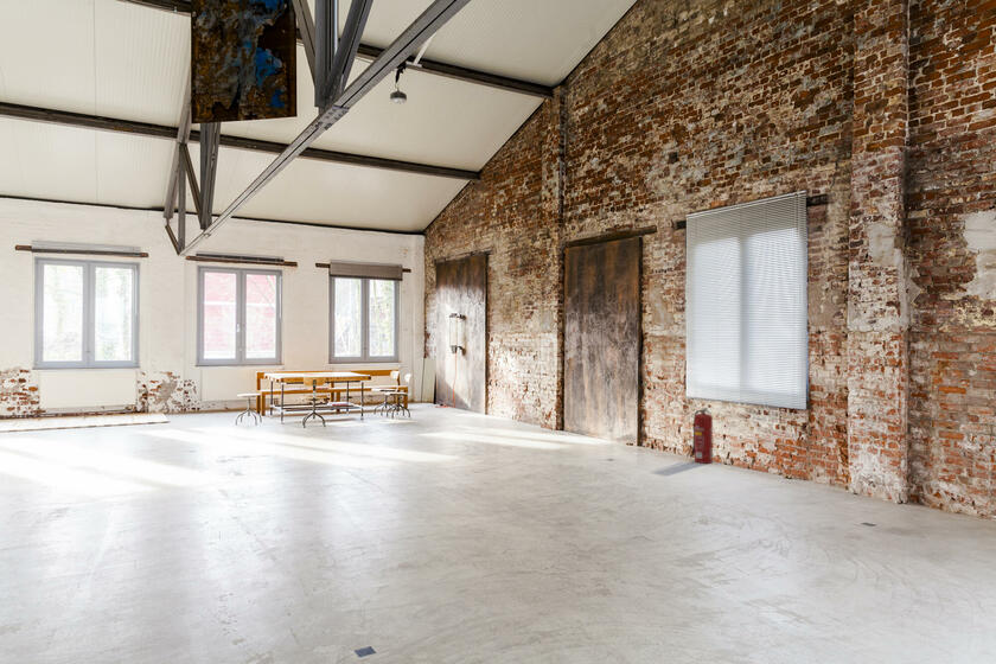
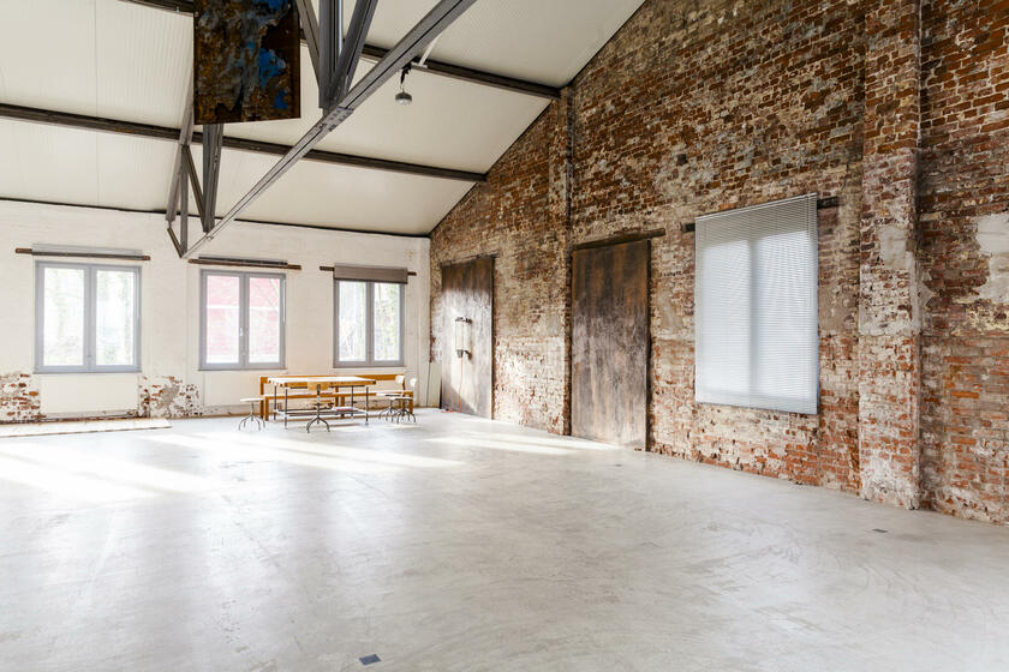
- fire extinguisher (701, 433)
